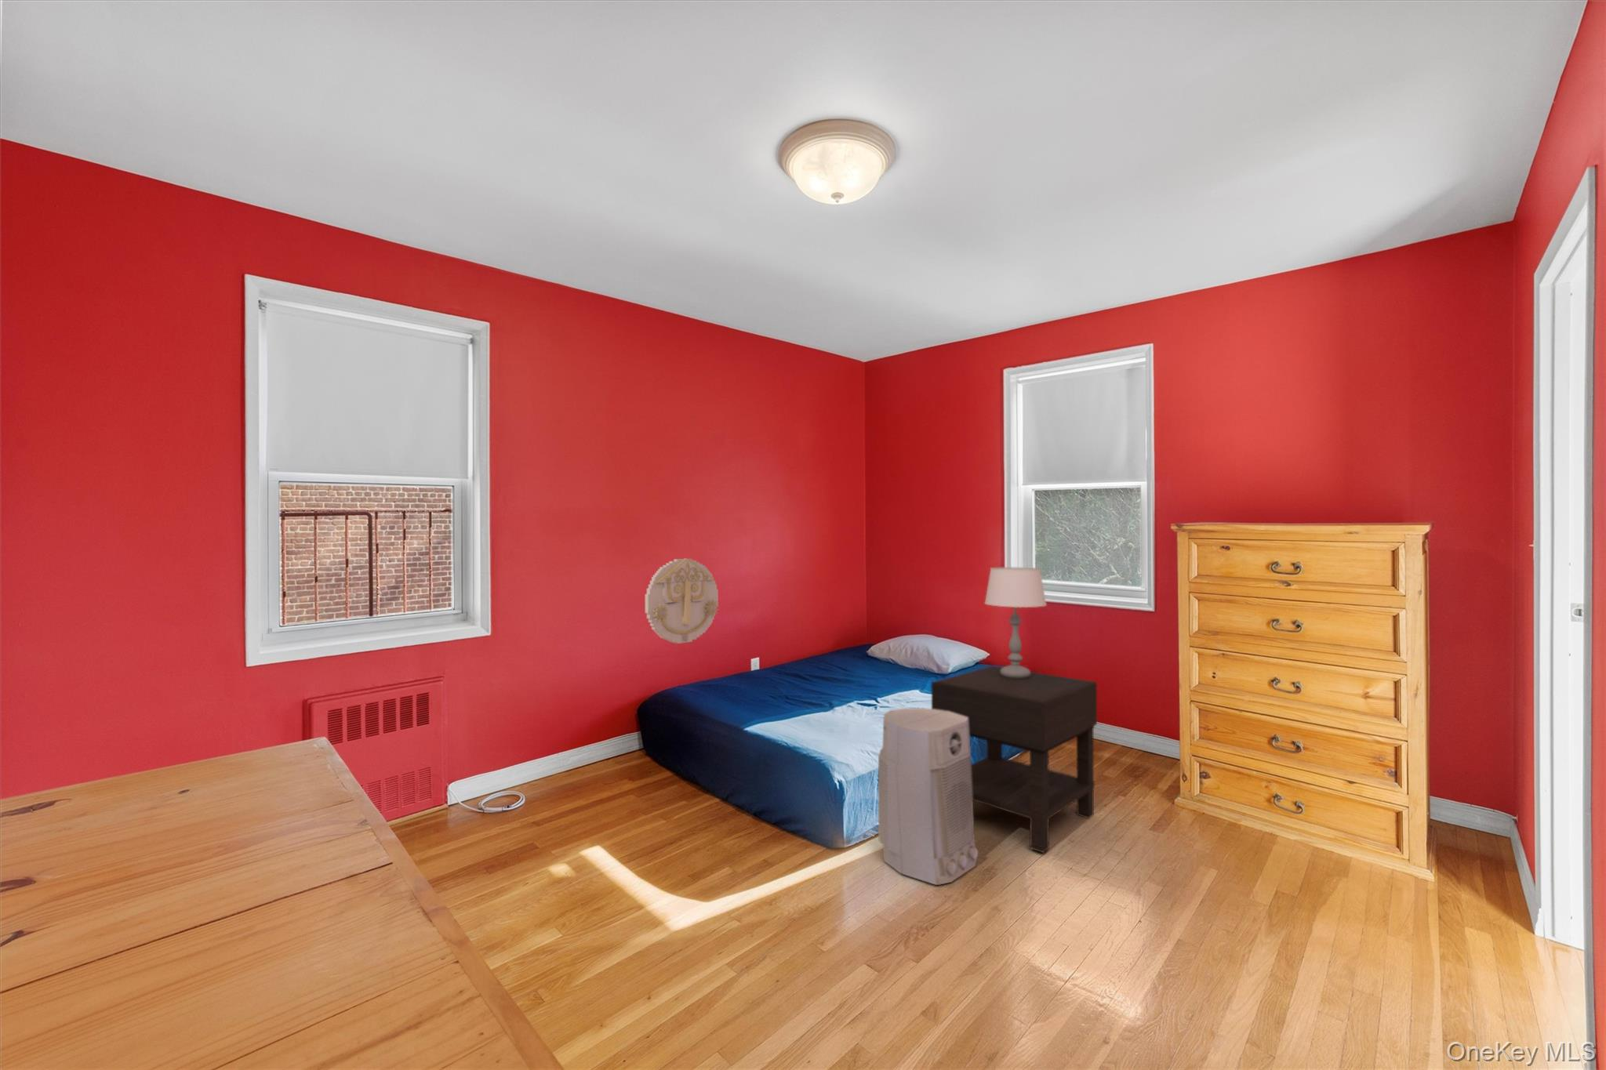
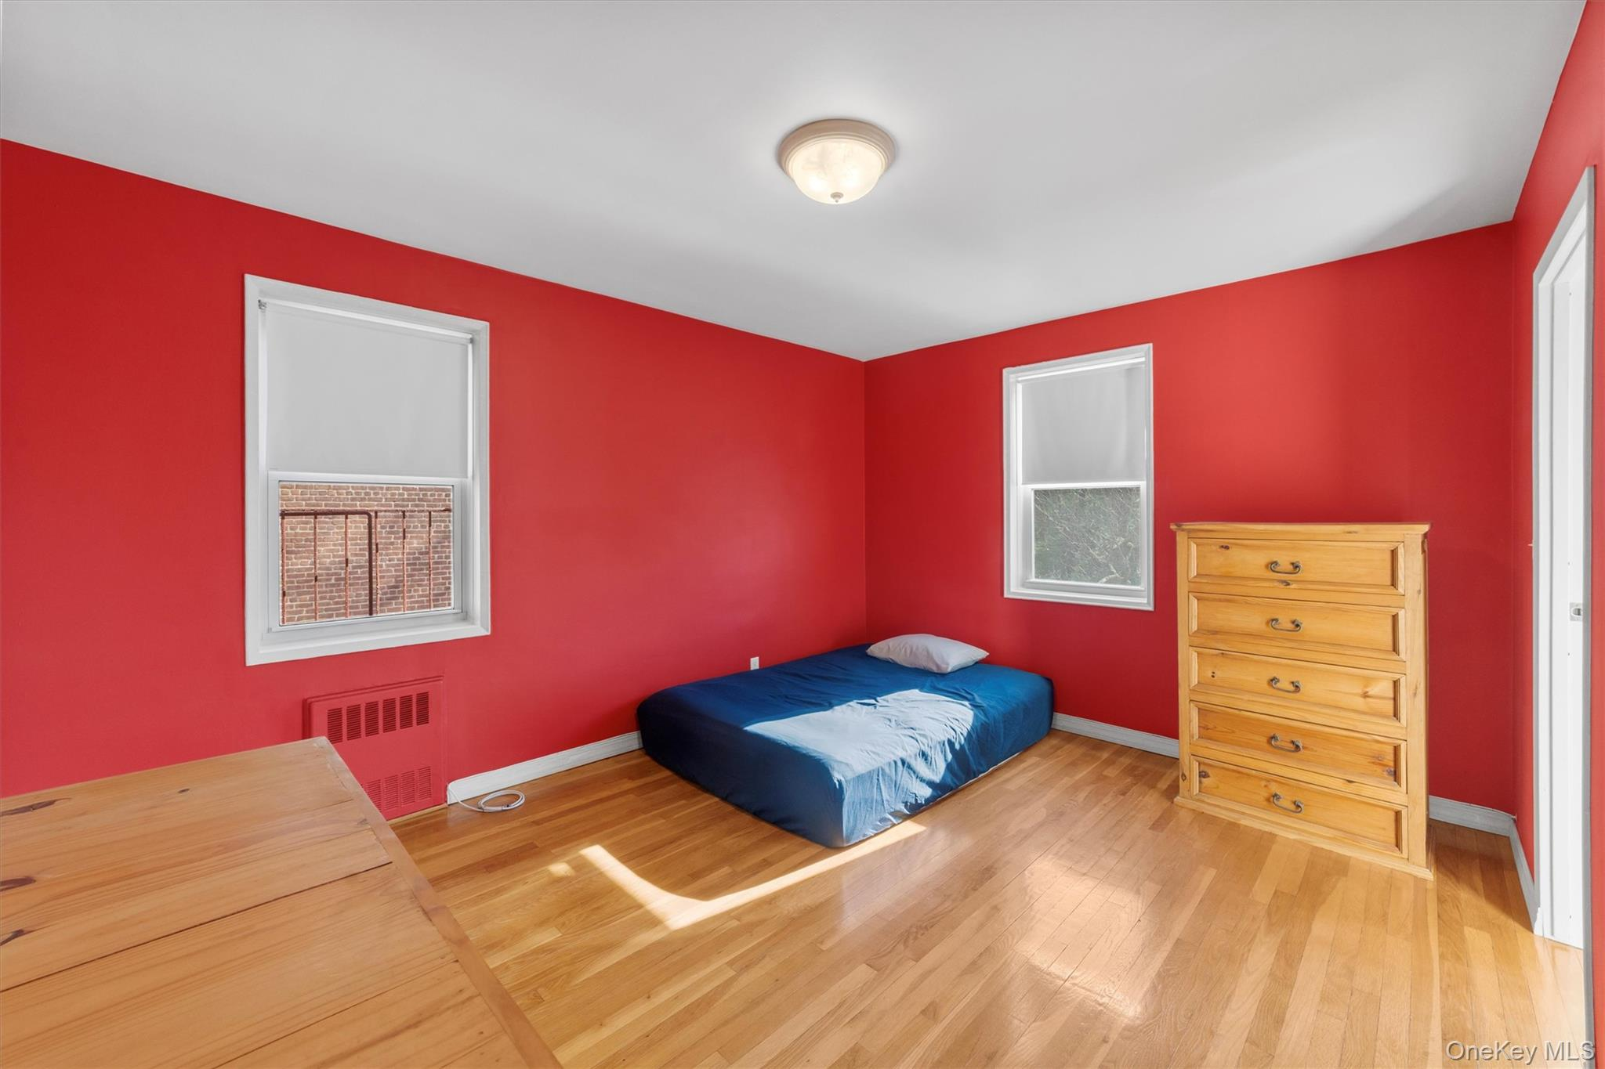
- wall decoration (684, 601)
- table lamp (1015, 622)
- nightstand (1015, 748)
- air purifier (924, 788)
